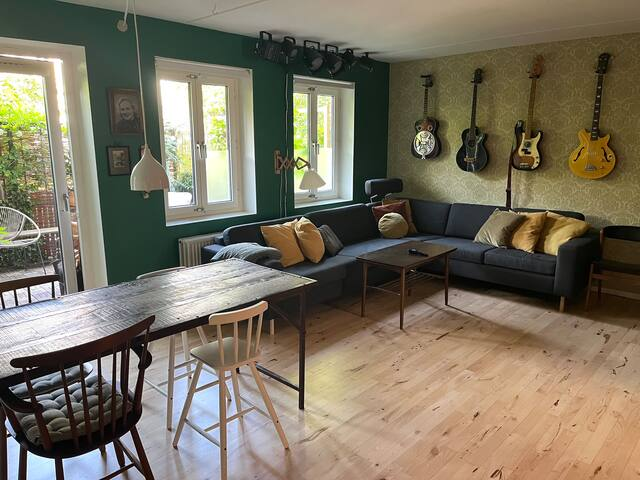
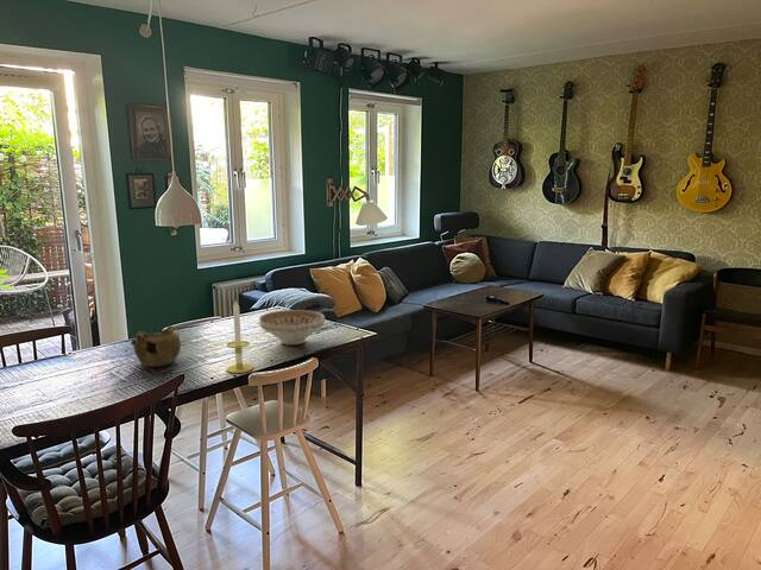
+ candle (237, 334)
+ decorative bowl (293, 329)
+ teapot (152, 347)
